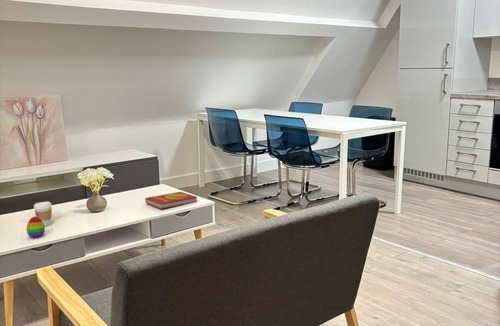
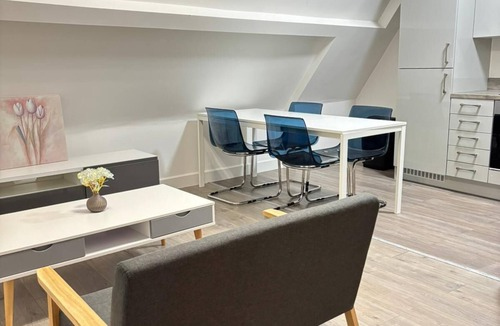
- decorative egg (35, 226)
- book (171, 199)
- coffee cup (43, 213)
